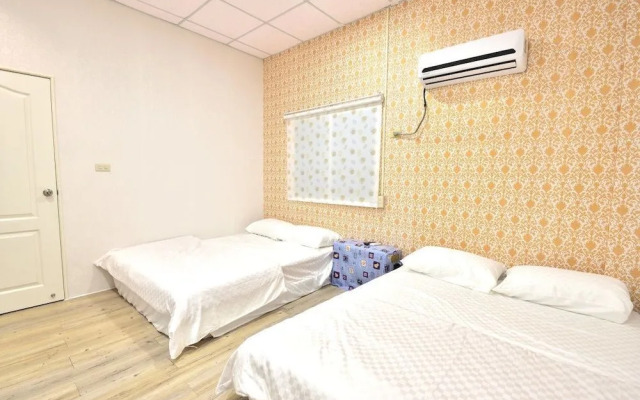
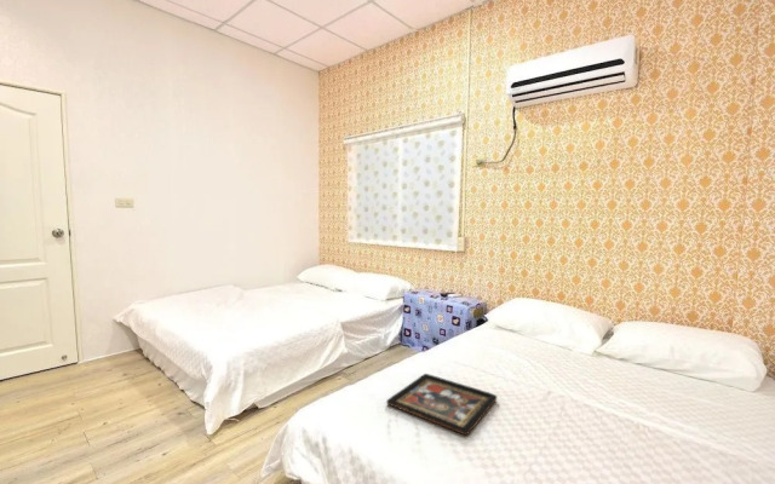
+ decorative tray (442, 399)
